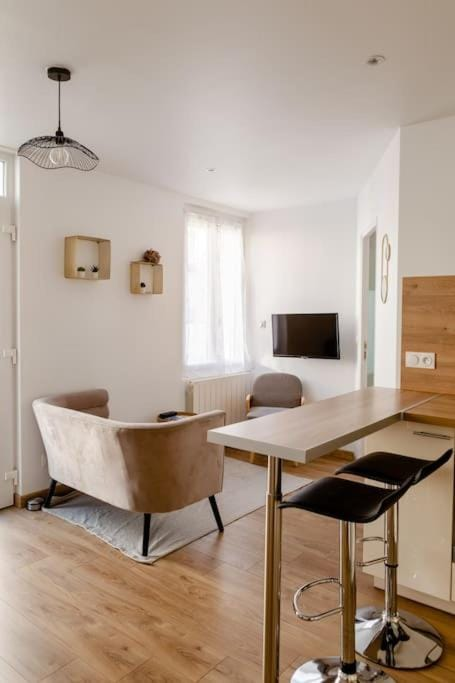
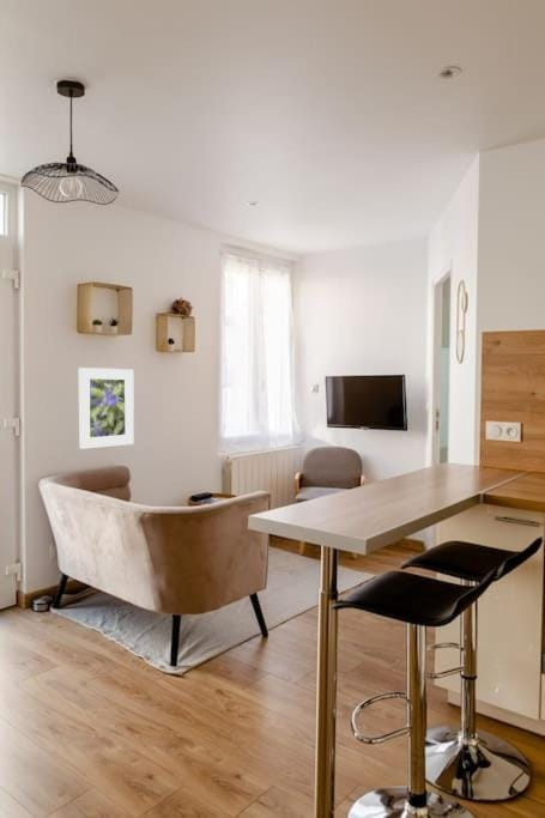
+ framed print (107, 407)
